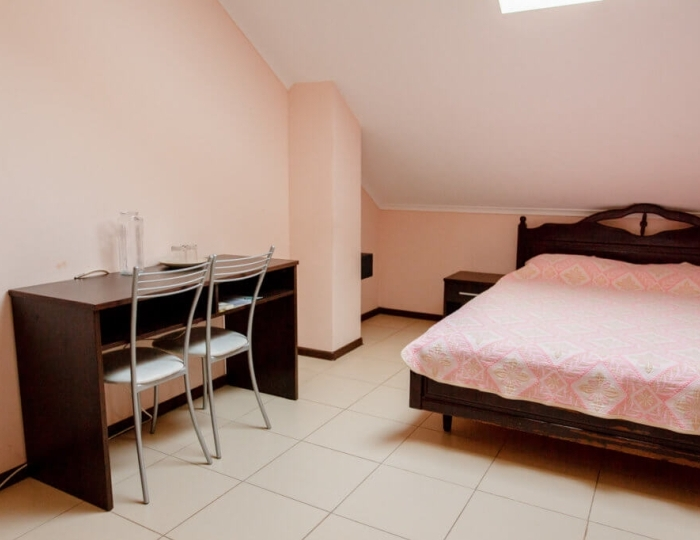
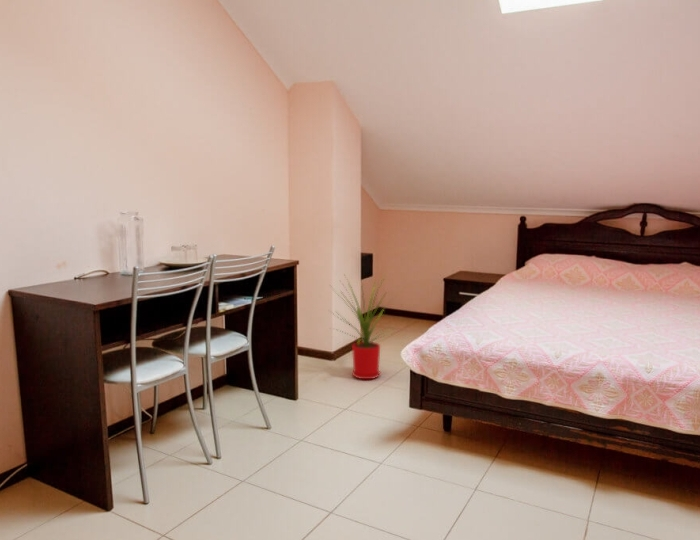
+ house plant (366, 325)
